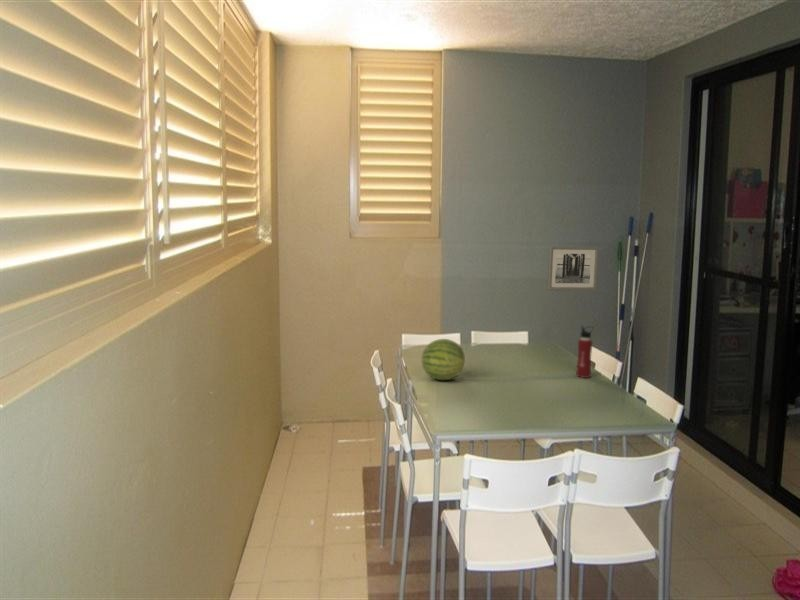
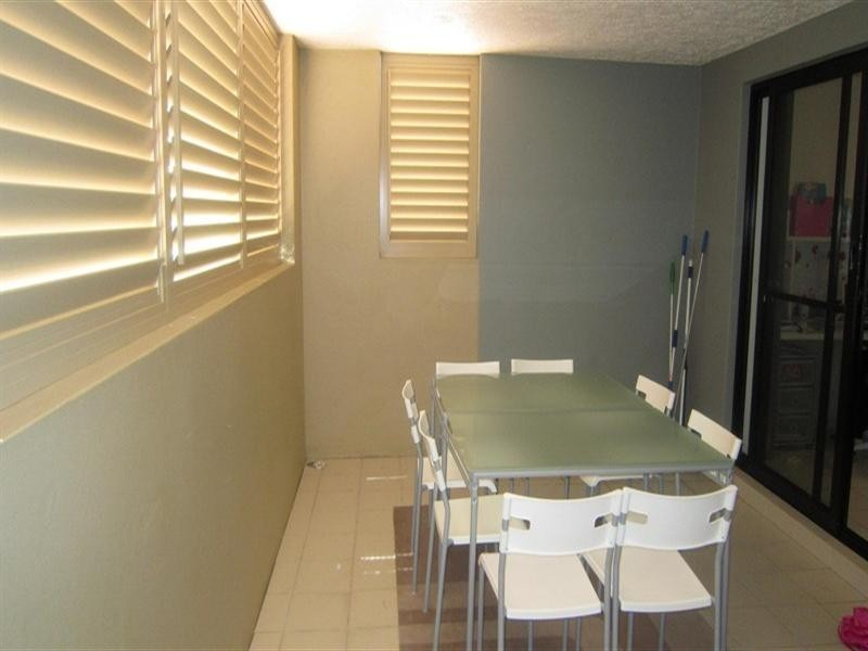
- fruit (443, 359)
- wall art (573, 268)
- water bottle (584, 351)
